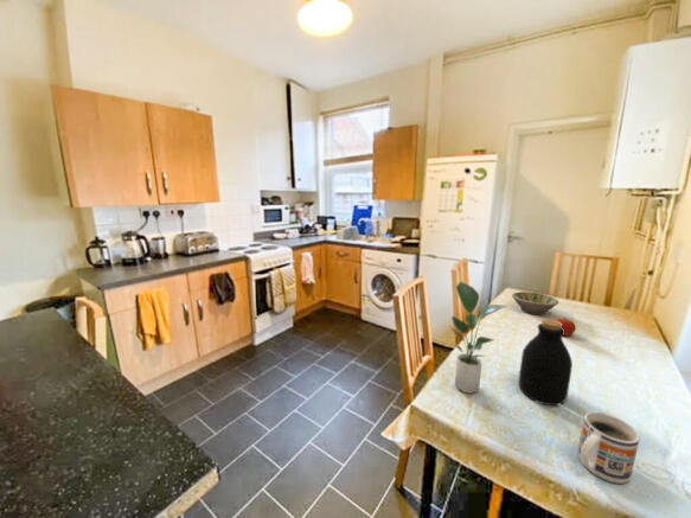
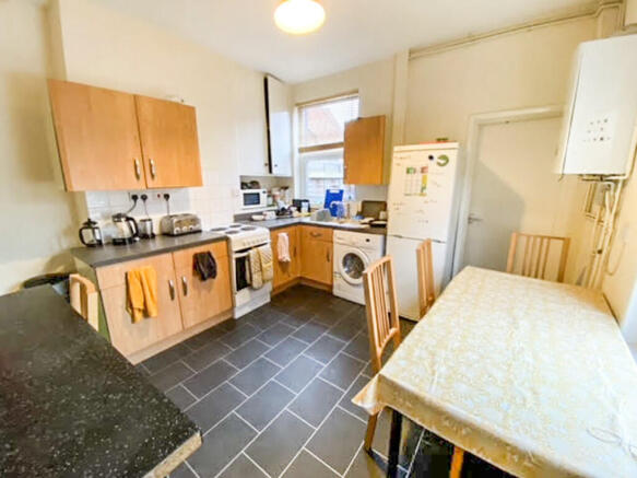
- bottle (545, 358)
- bowl (533, 303)
- apple (563, 326)
- potted plant (471, 339)
- mug (602, 446)
